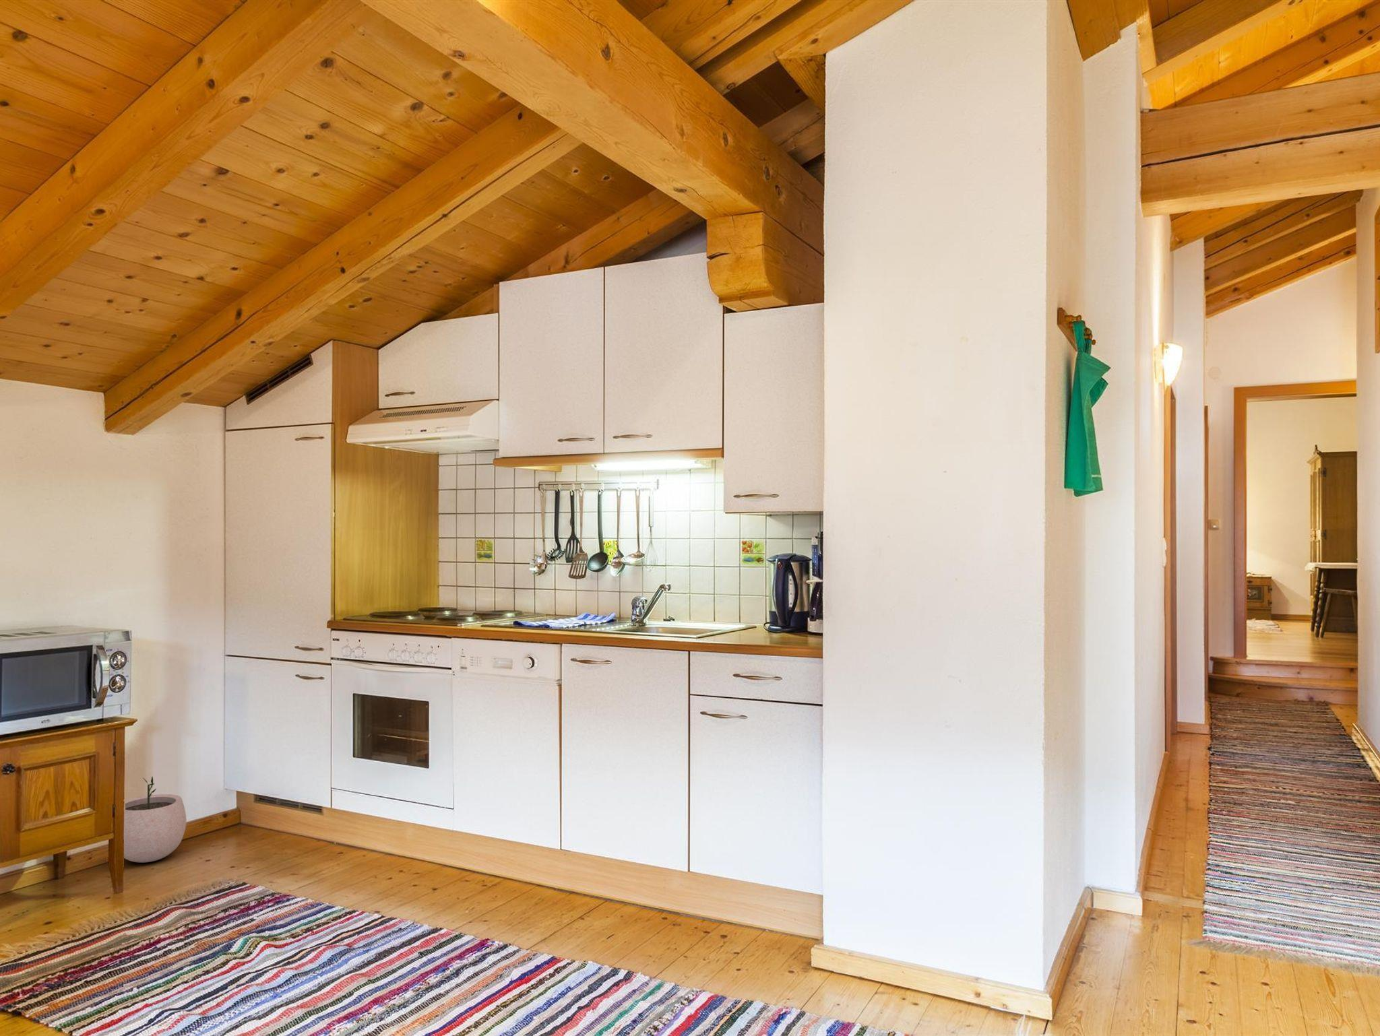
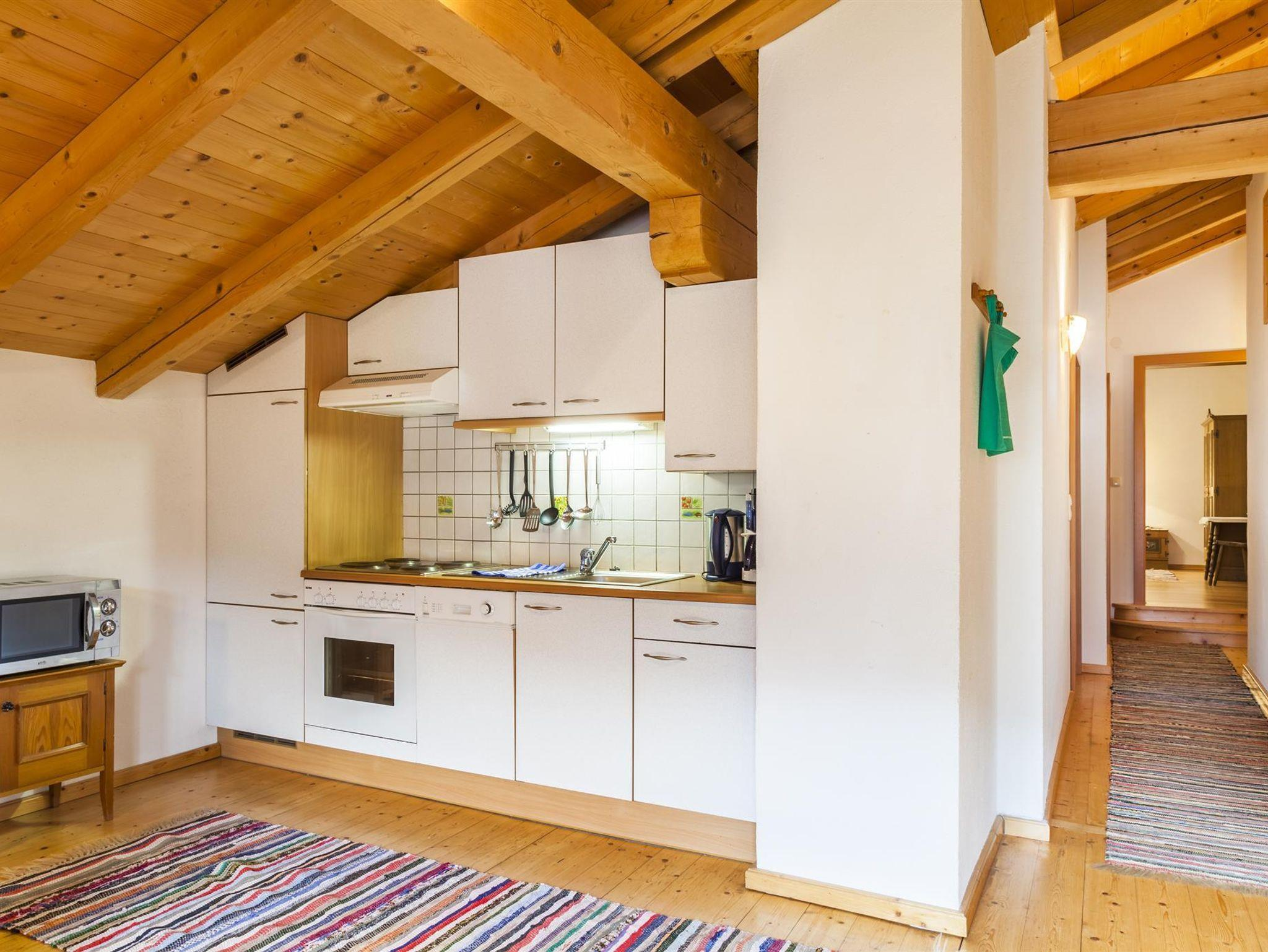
- plant pot (149, 817)
